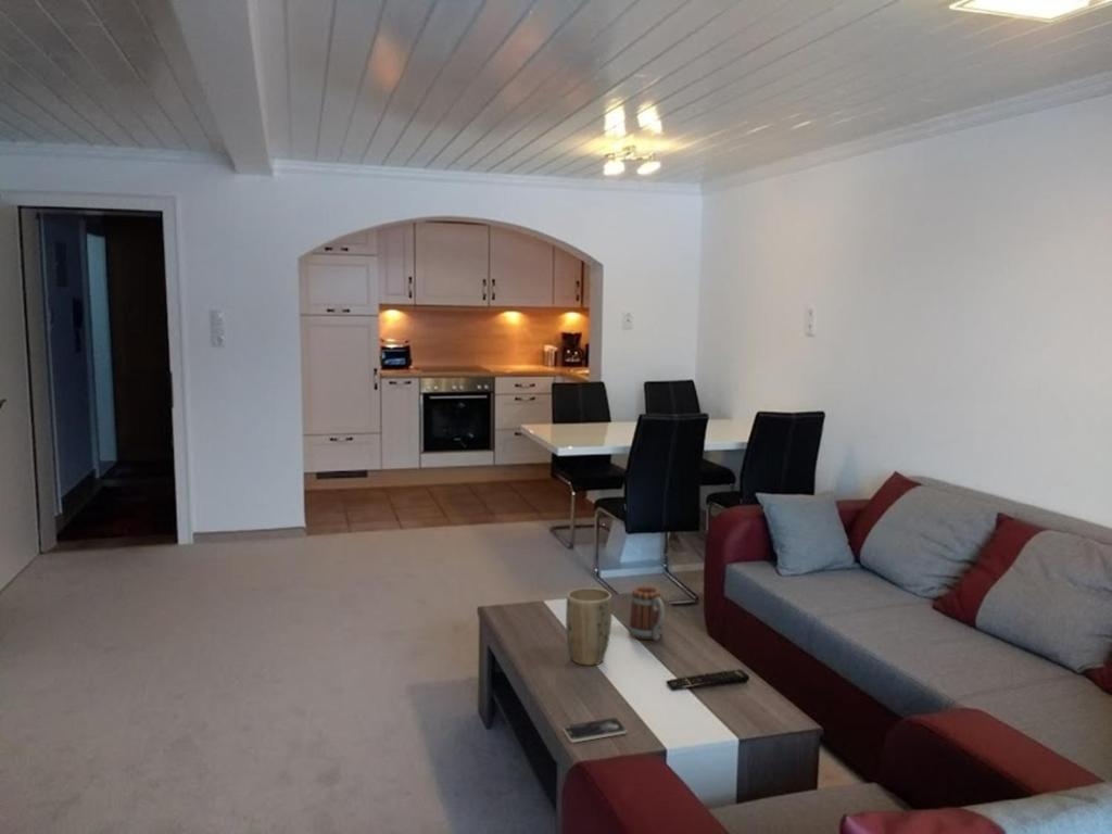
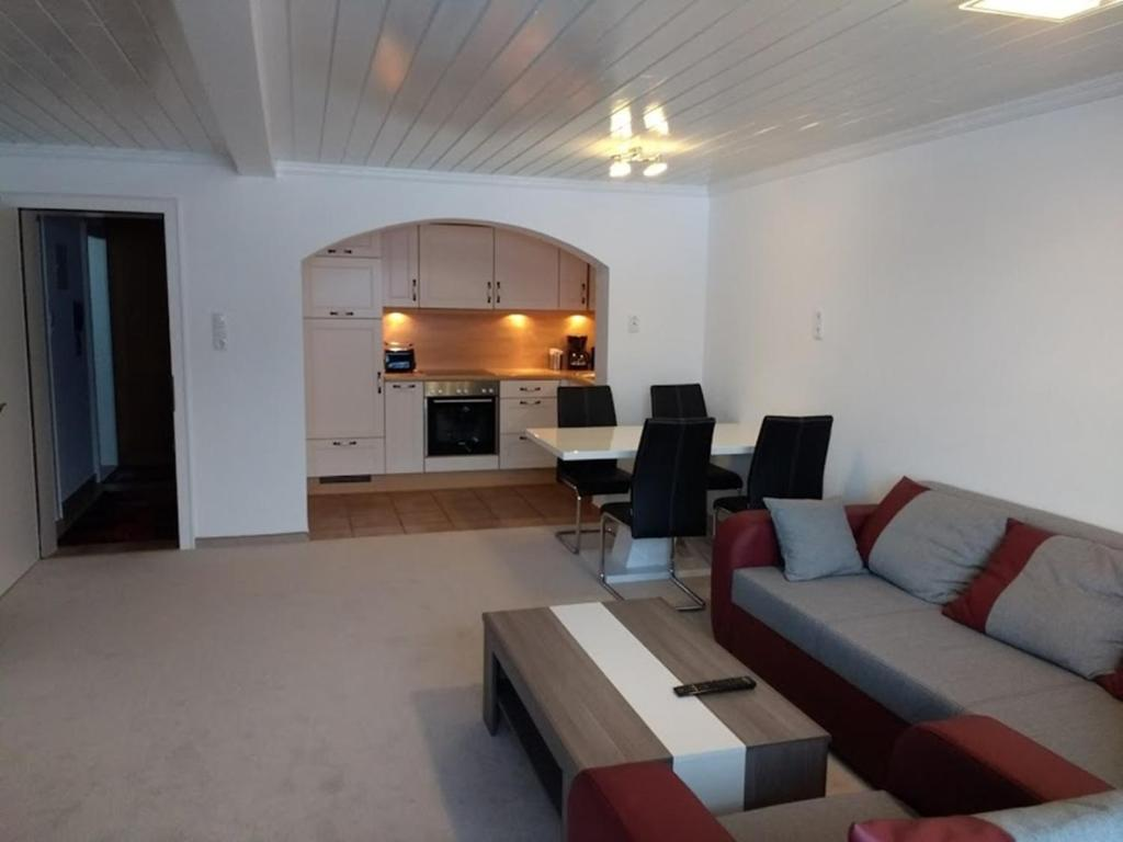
- smartphone (594, 729)
- mug (649, 615)
- plant pot (589, 627)
